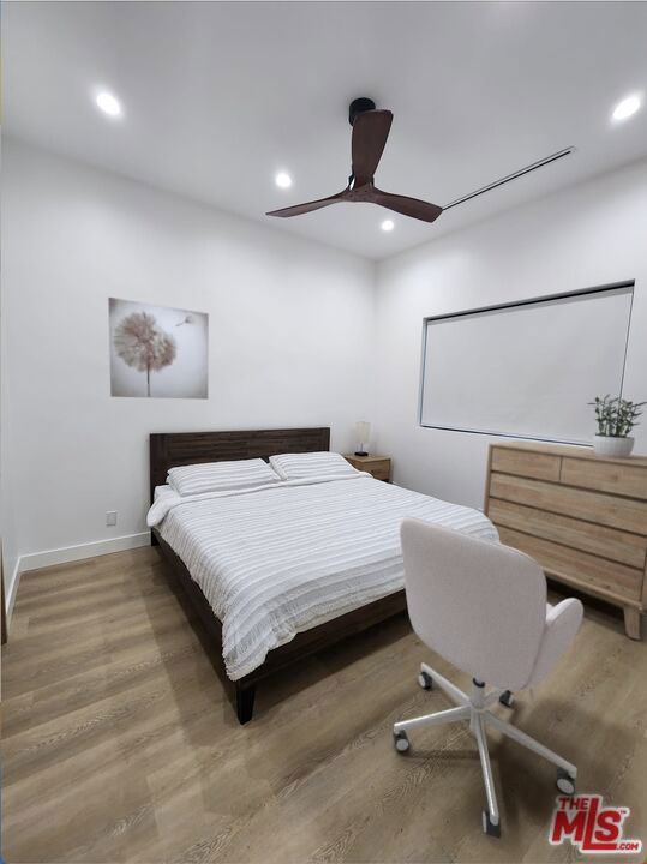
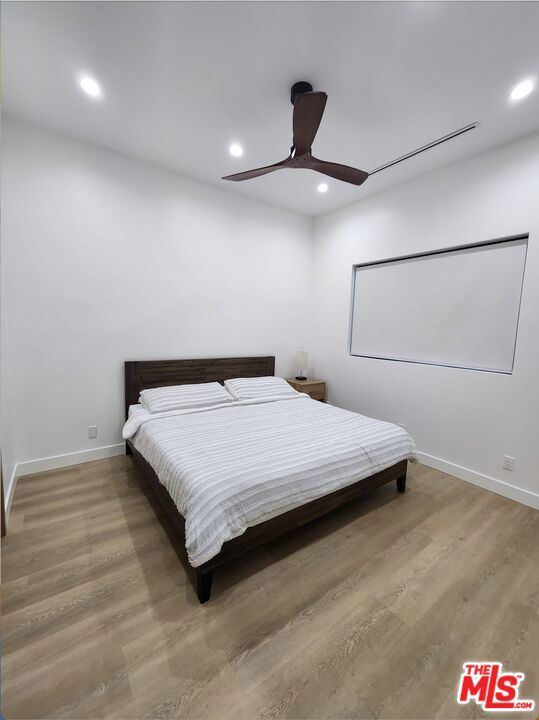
- dresser (567, 522)
- potted plant (612, 425)
- chair (485, 629)
- wall art (162, 352)
